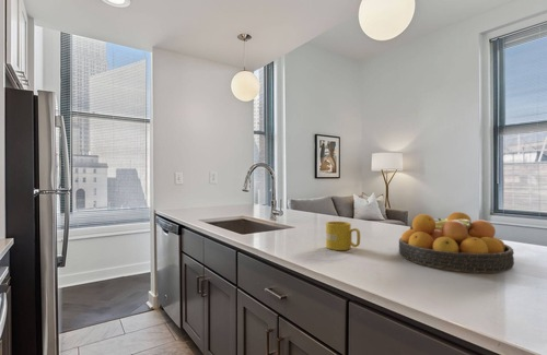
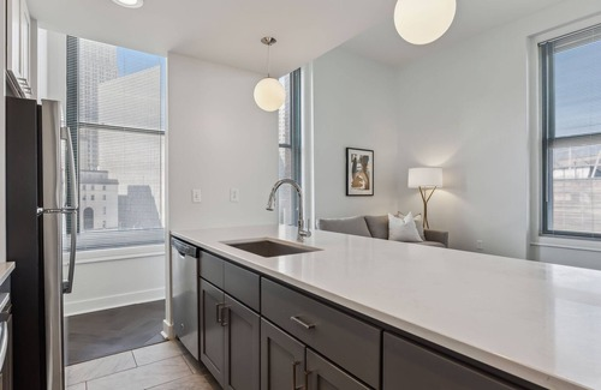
- fruit bowl (451, 236)
- mug (342, 235)
